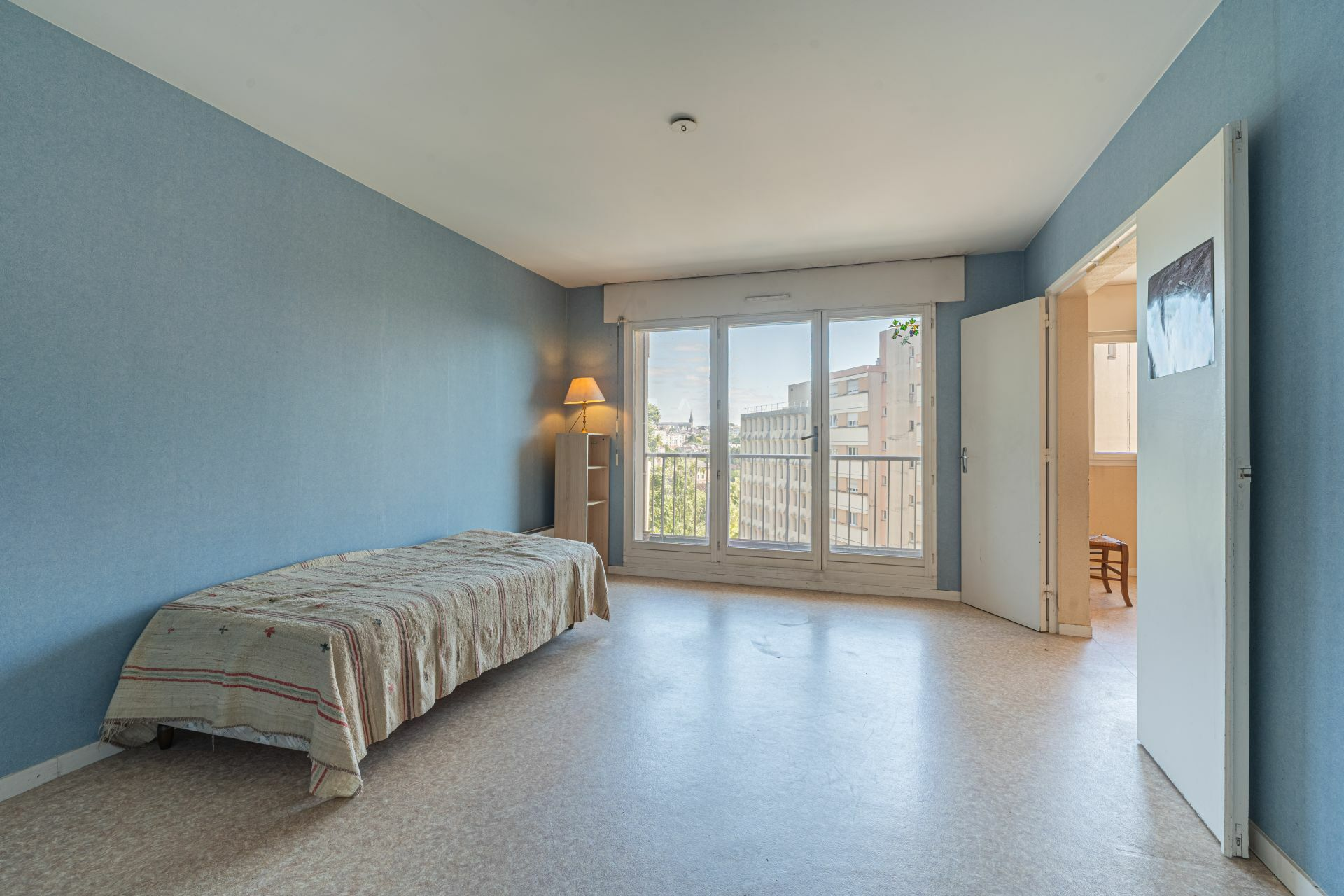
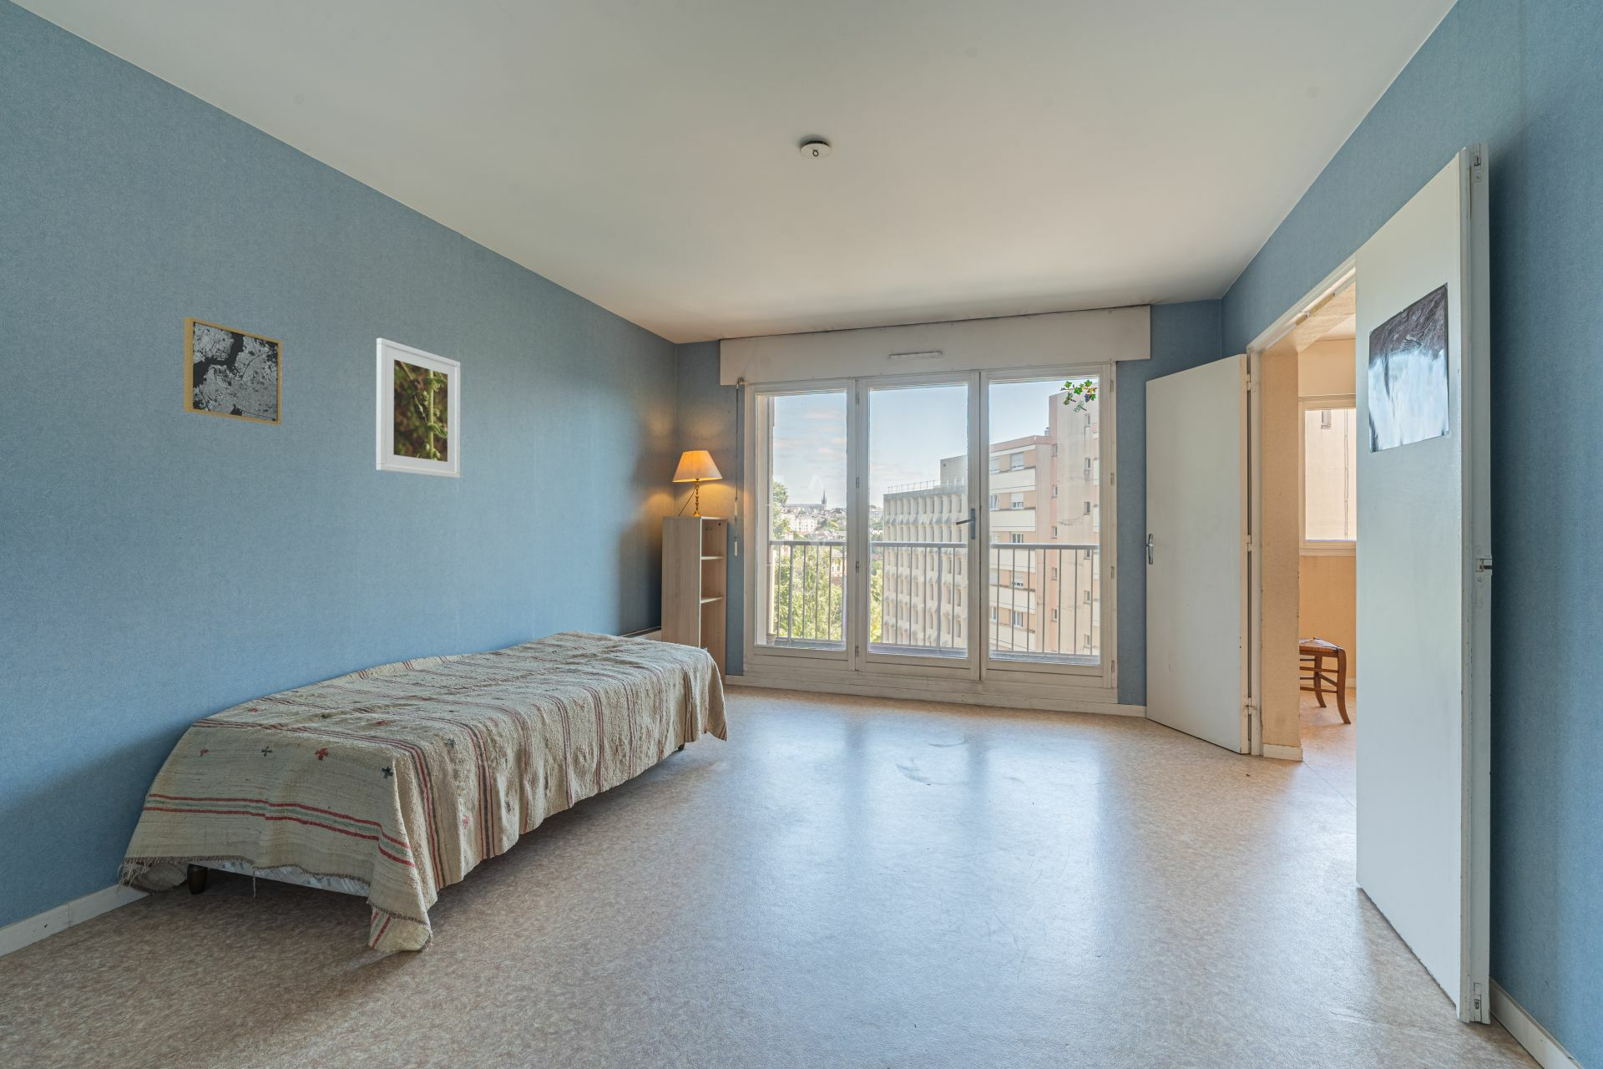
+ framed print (421, 413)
+ wall art (235, 375)
